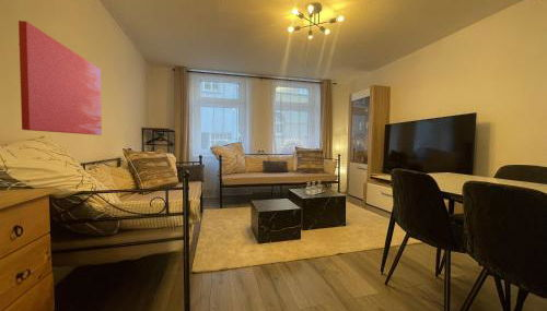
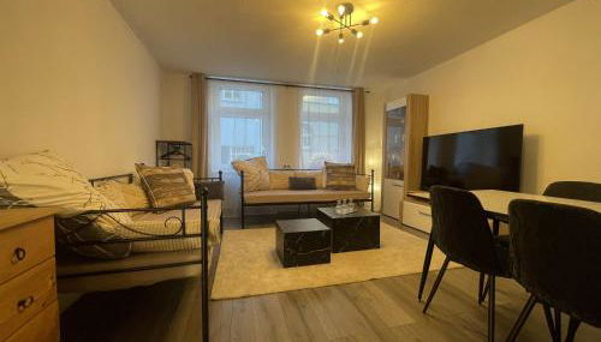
- wall art (70, 92)
